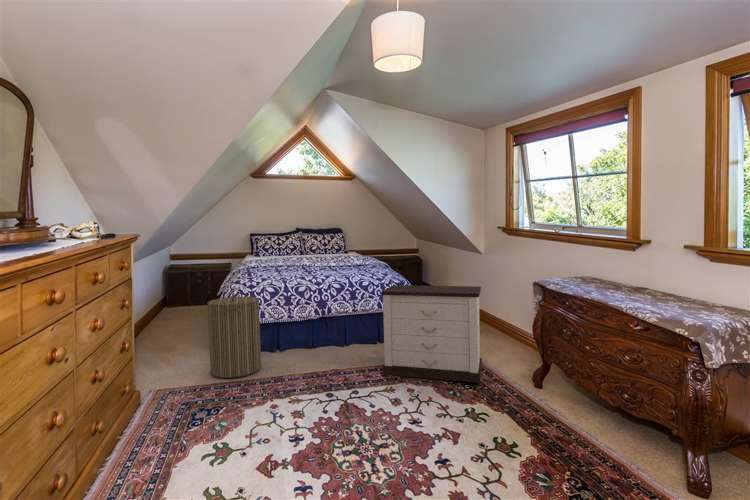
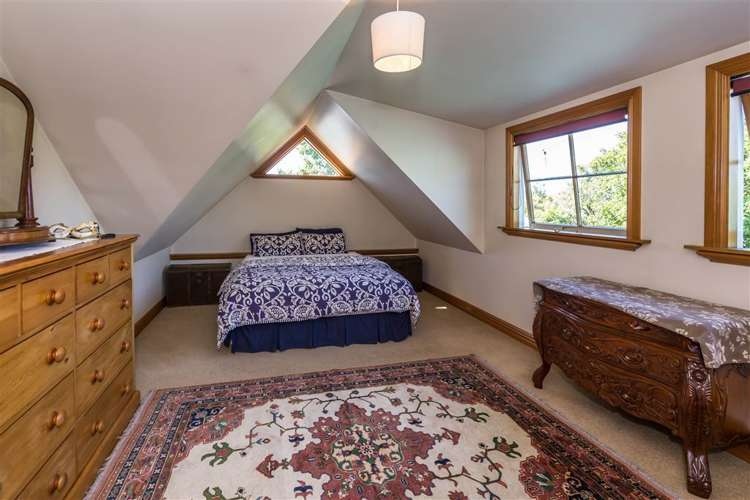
- nightstand (432, 329)
- laundry hamper (234, 329)
